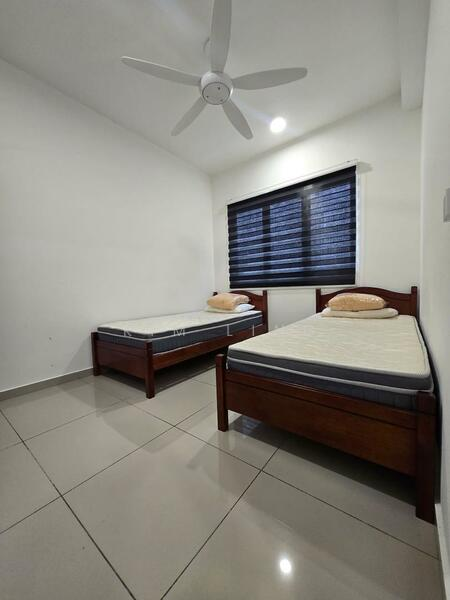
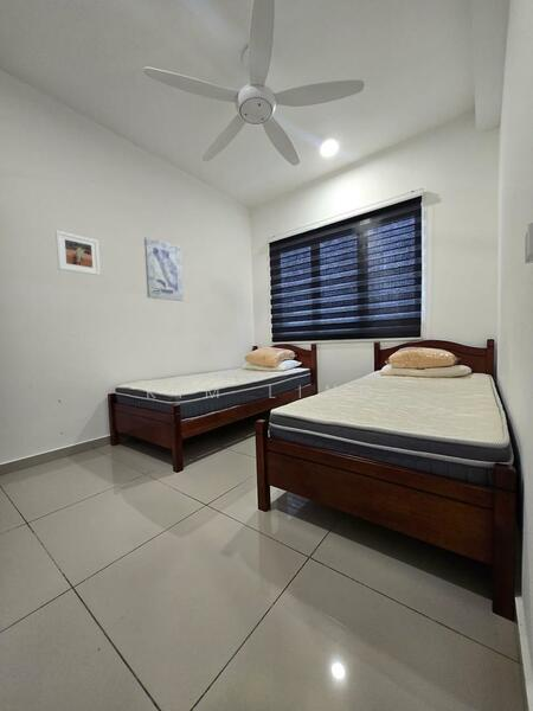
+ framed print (78, 254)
+ wall art (165, 270)
